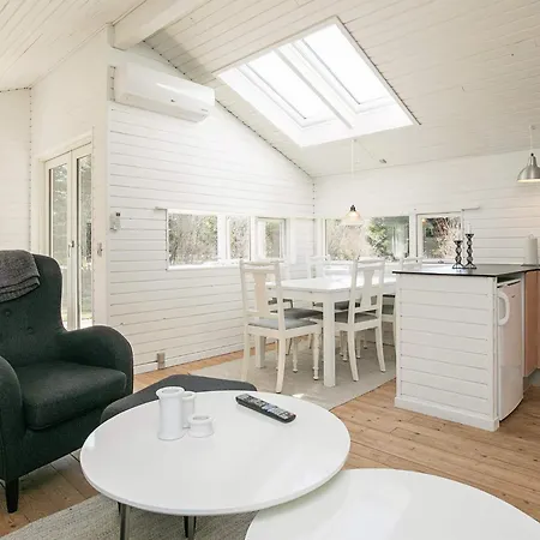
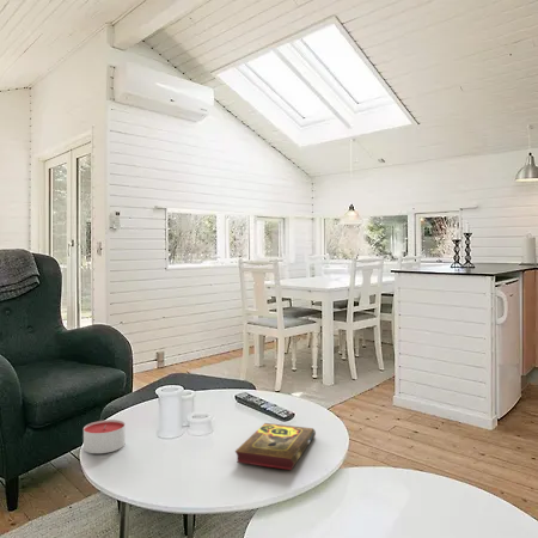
+ candle (104, 435)
+ book (277, 444)
